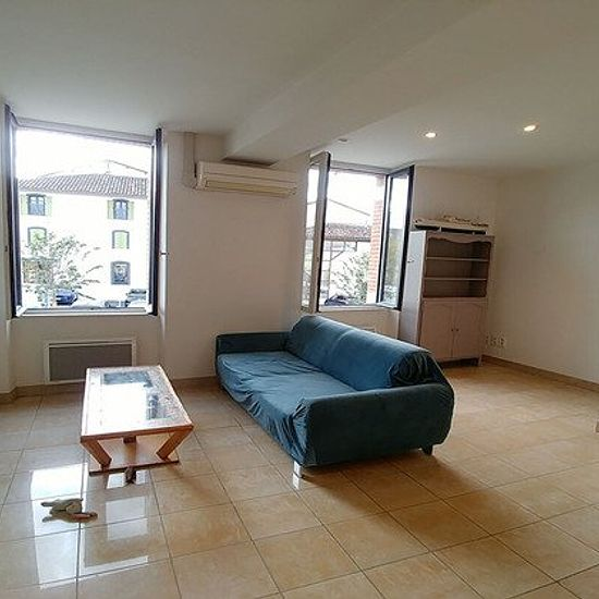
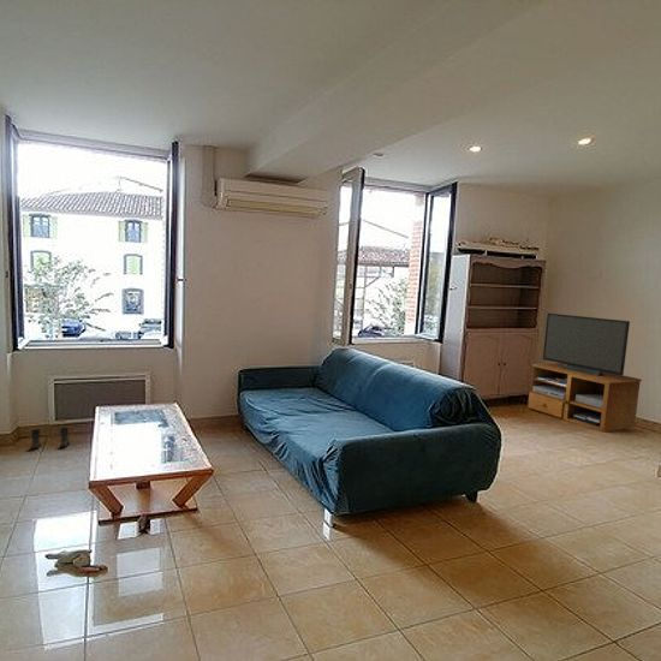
+ tv stand (582, 368)
+ boots (60, 434)
